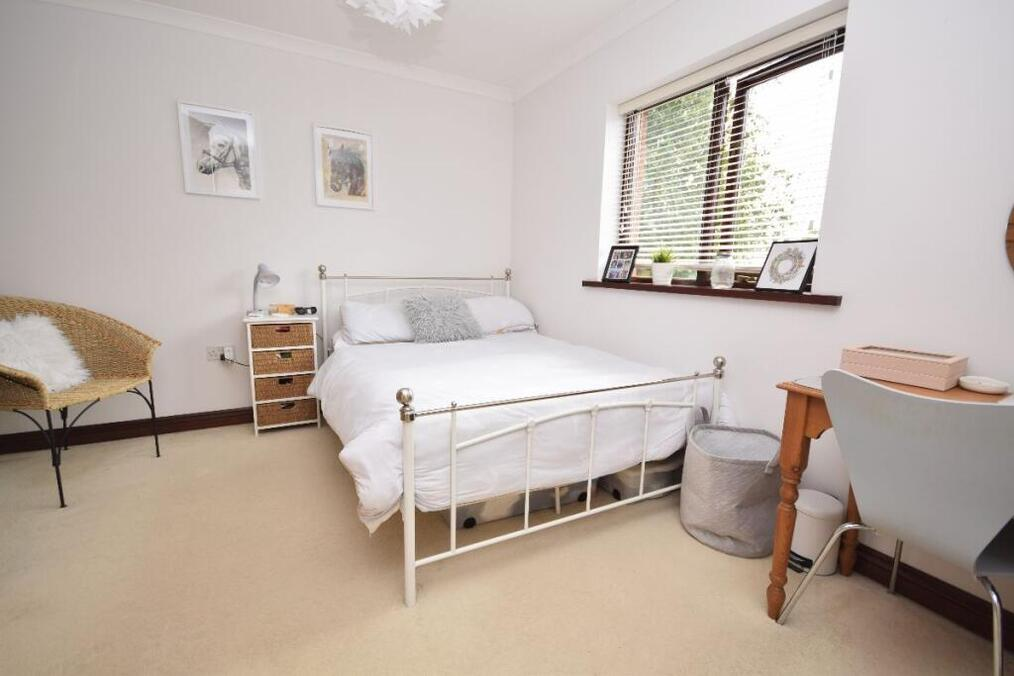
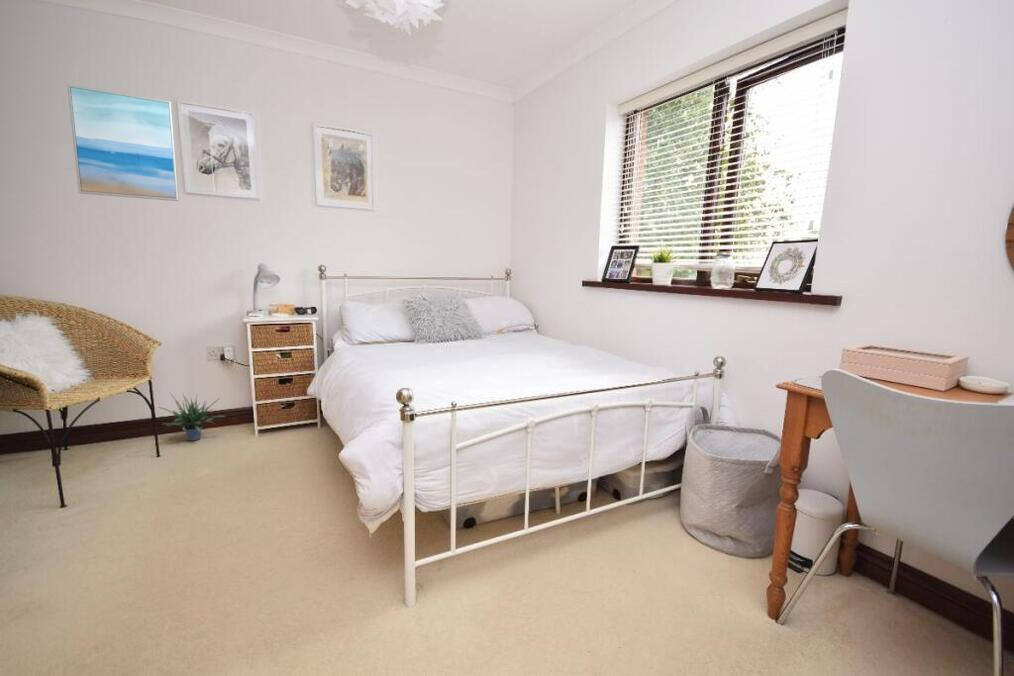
+ potted plant (192, 413)
+ wall art (126, 146)
